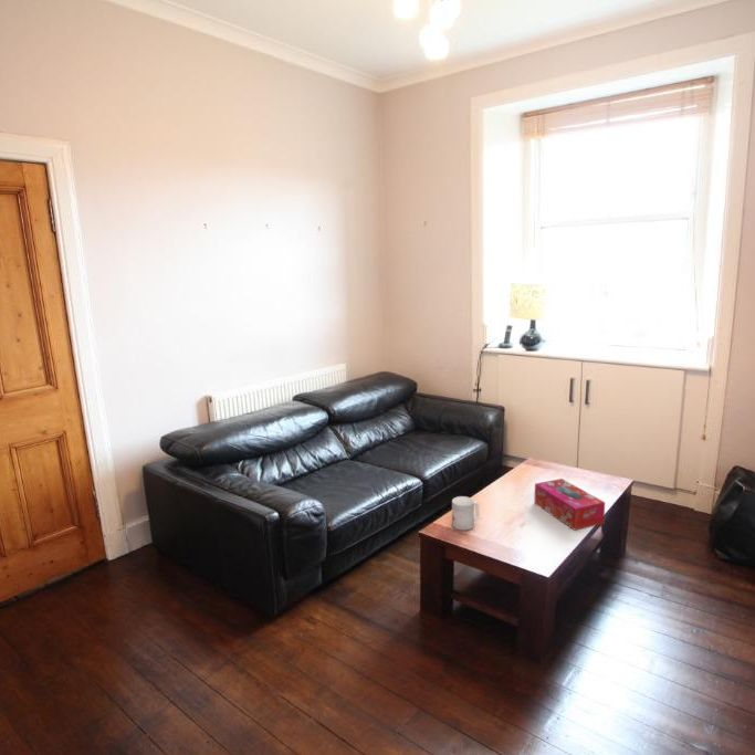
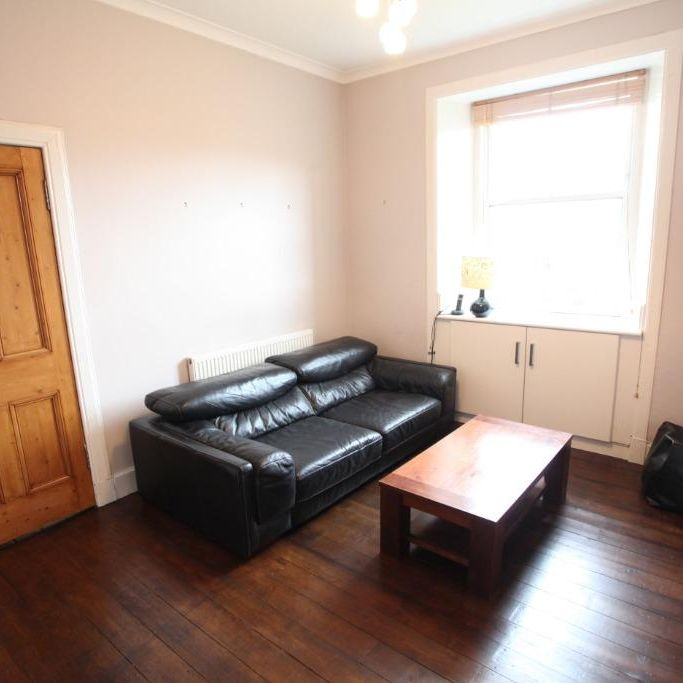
- tissue box (567, 502)
- mug (464, 512)
